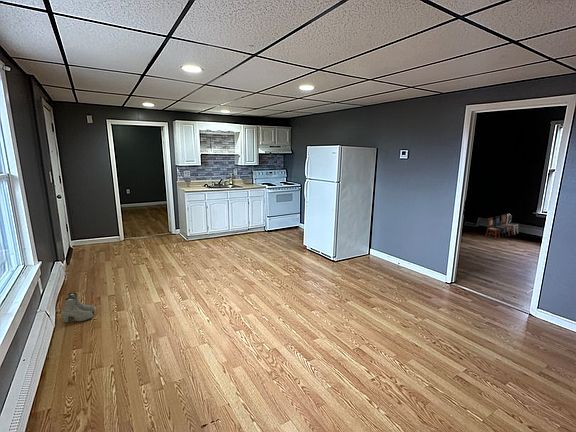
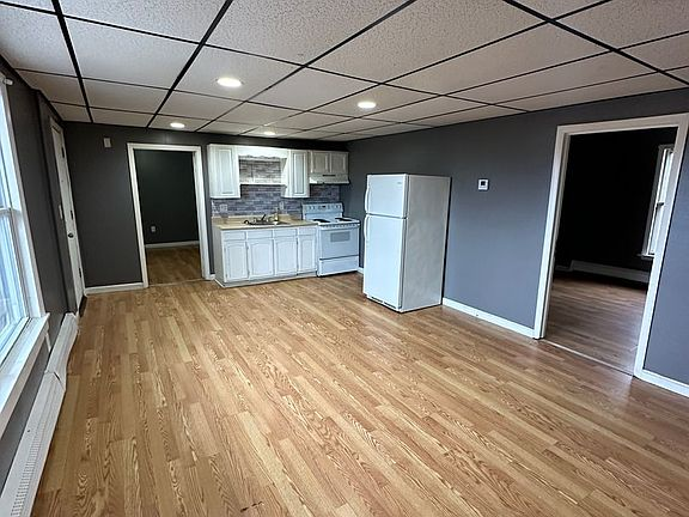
- chair (503, 226)
- boots (77, 305)
